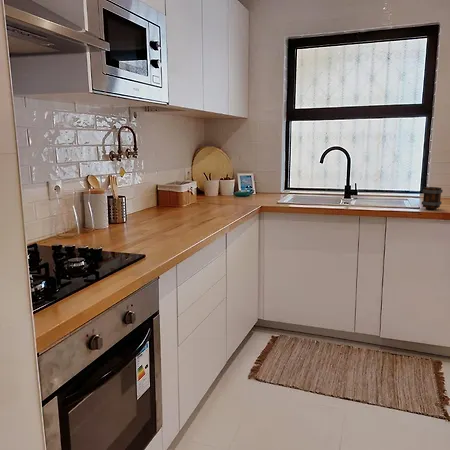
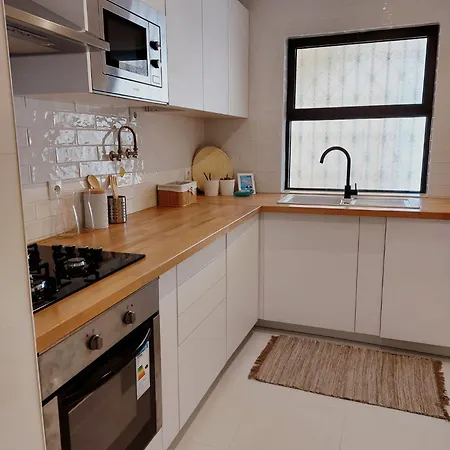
- mug (432, 198)
